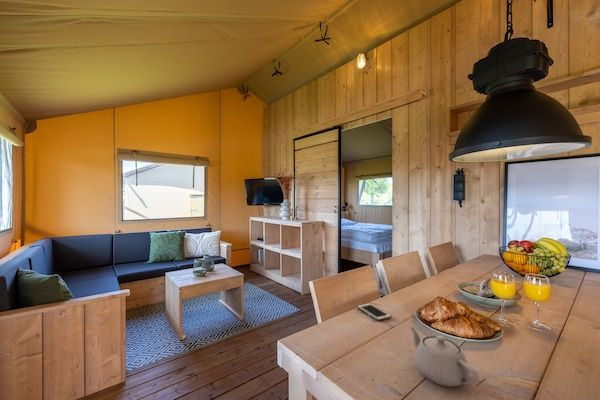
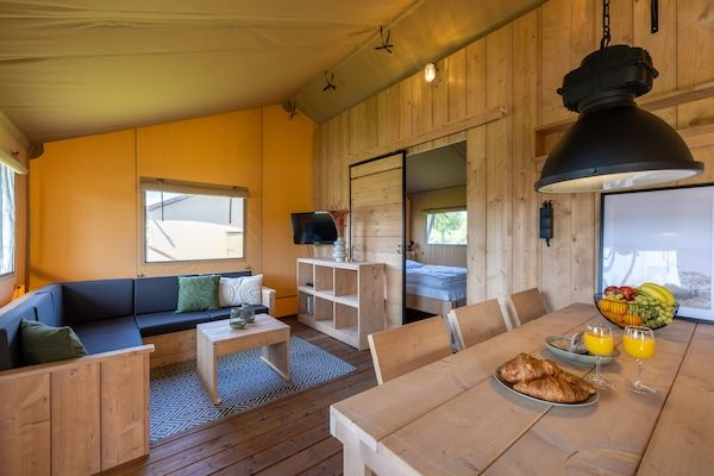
- teapot (438, 354)
- cell phone (373, 311)
